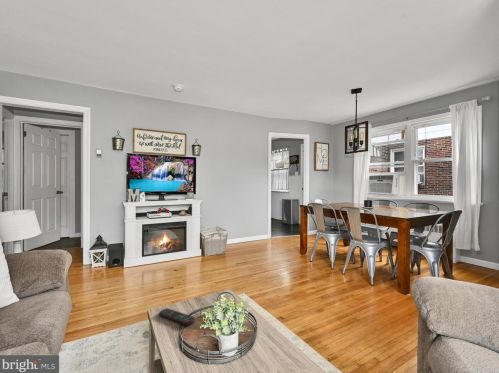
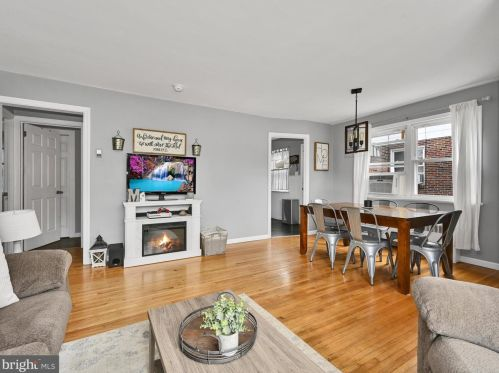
- remote control (176, 316)
